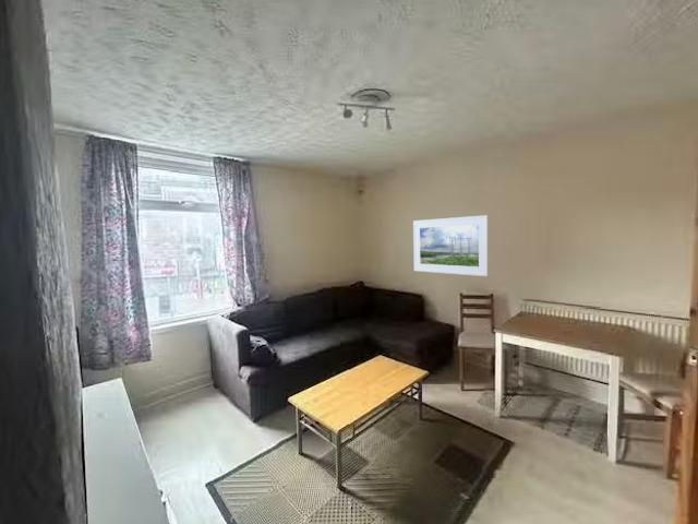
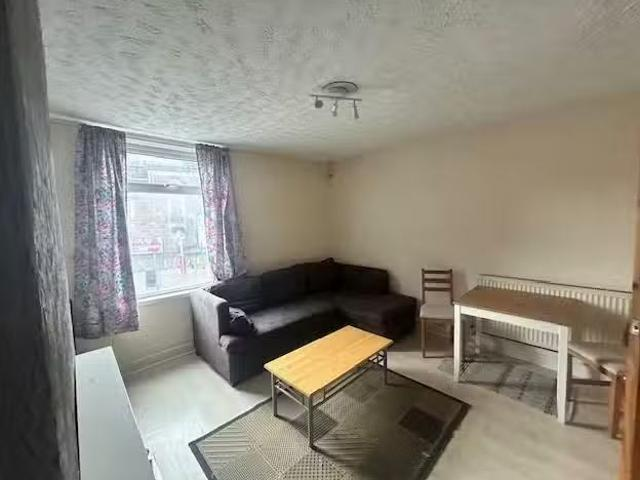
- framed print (447, 246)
